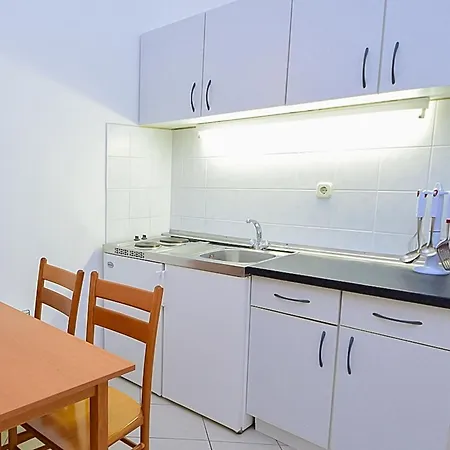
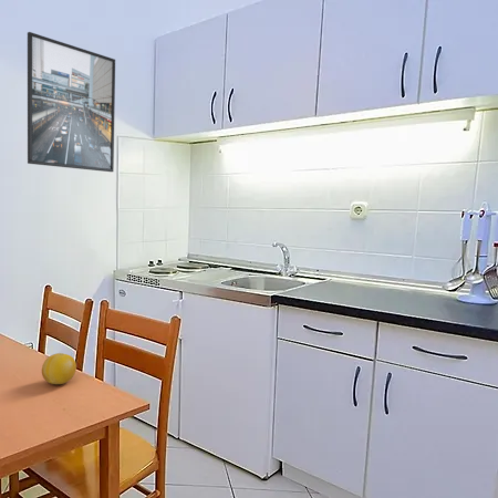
+ fruit (59, 369)
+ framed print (73, 107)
